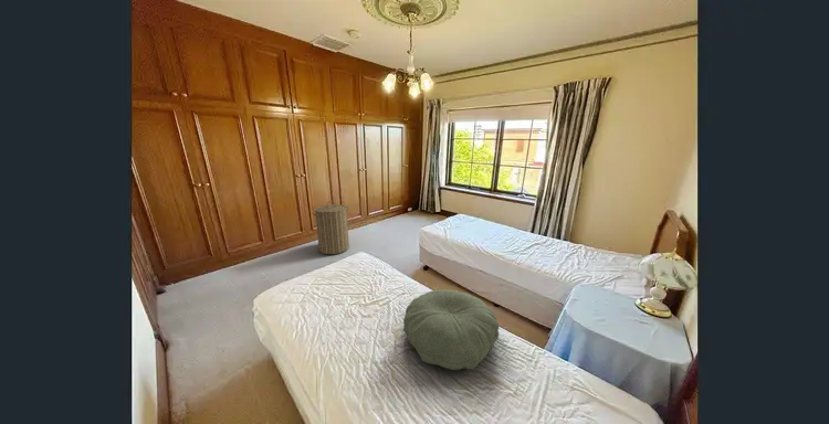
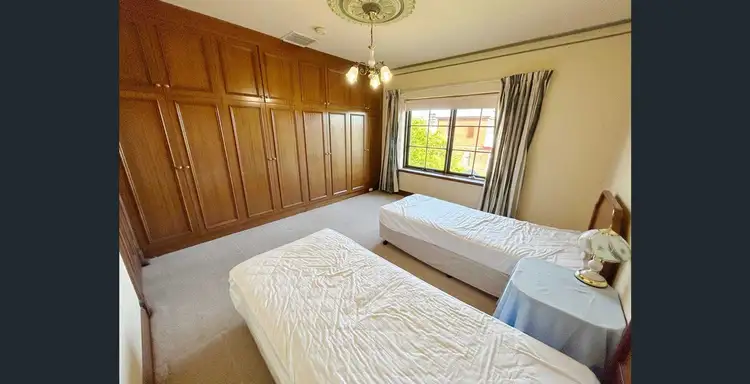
- pillow (449, 321)
- laundry hamper (332, 225)
